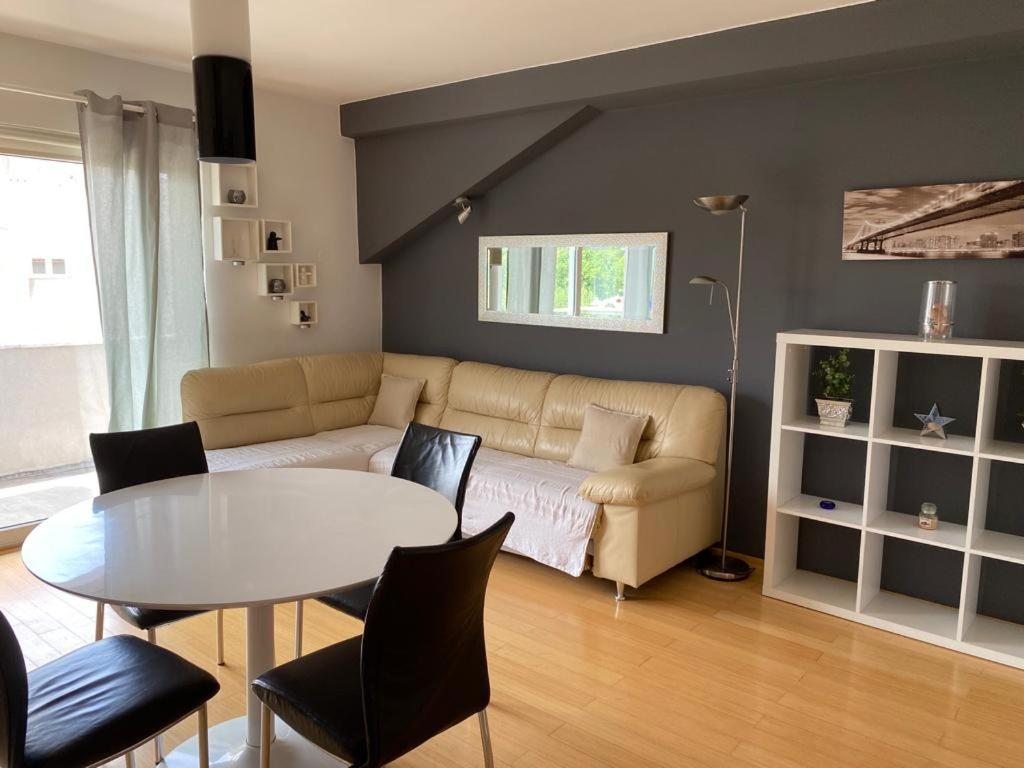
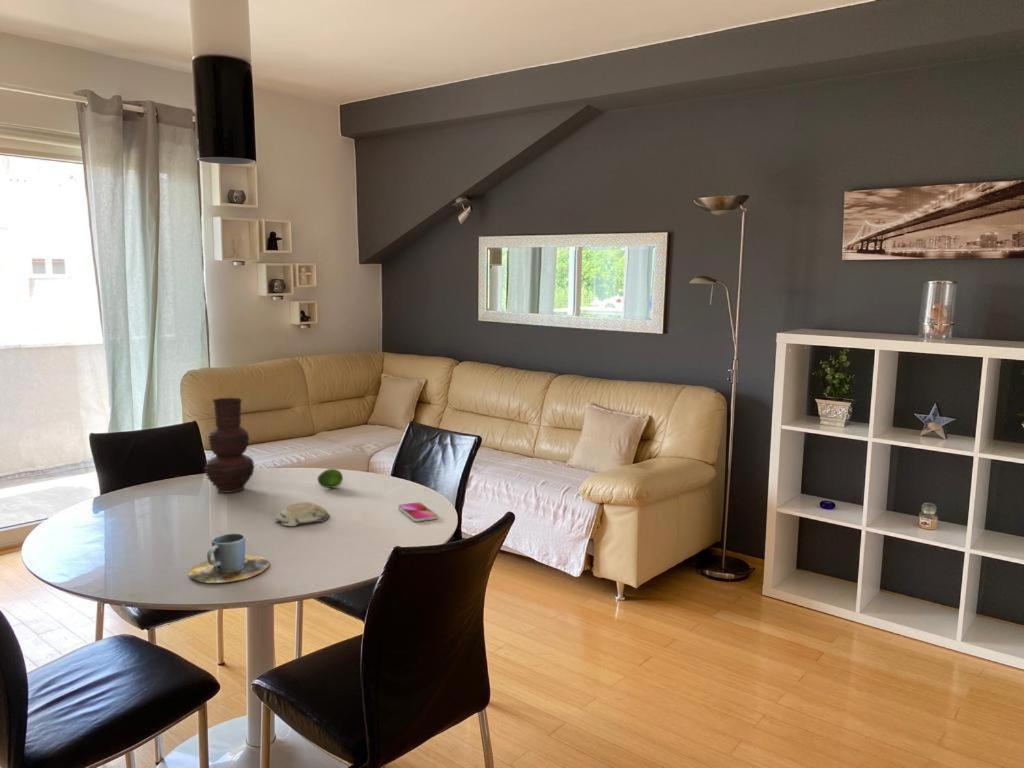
+ decorative bowl (302, 512)
+ cup (228, 553)
+ vase (228, 444)
+ fruit (330, 478)
+ smartphone (417, 511)
